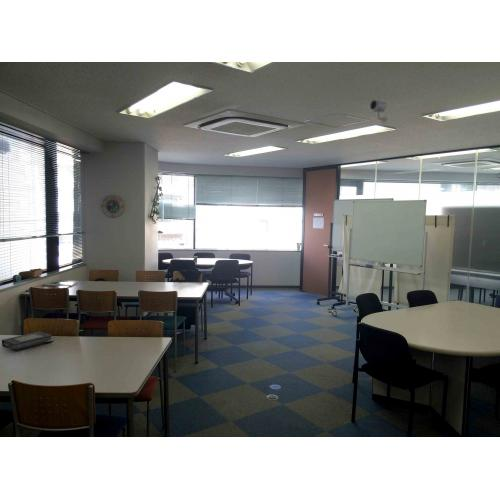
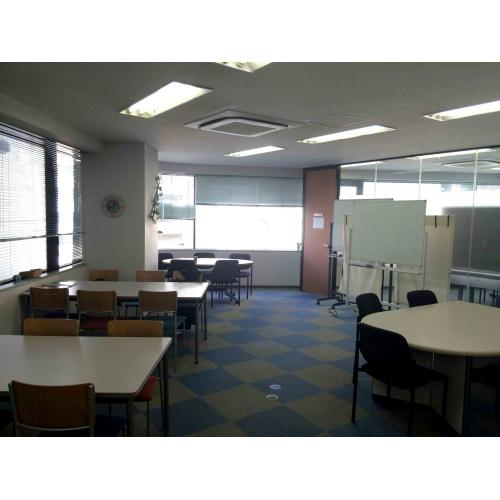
- book (28, 340)
- security camera (378, 111)
